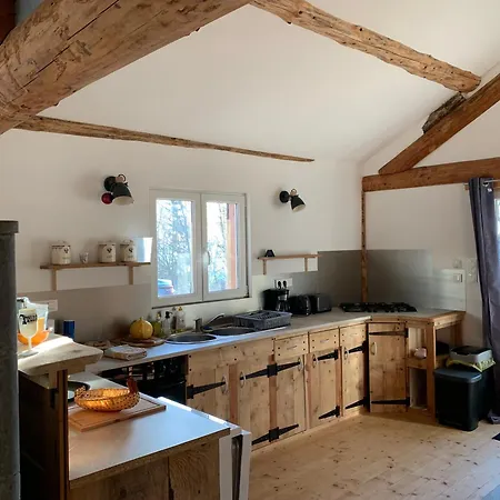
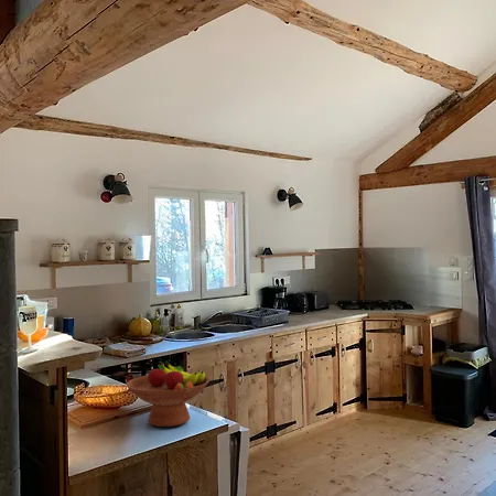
+ fruit bowl (169, 392)
